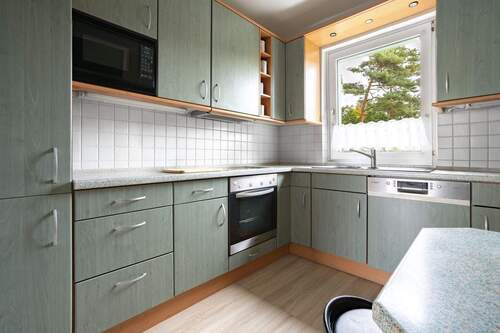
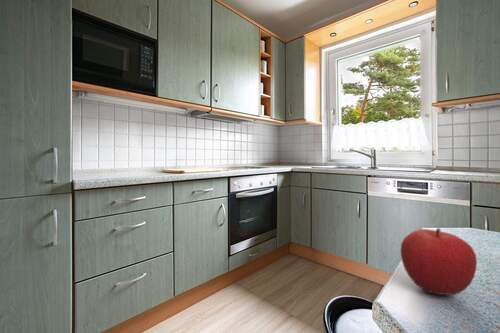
+ fruit (435, 258)
